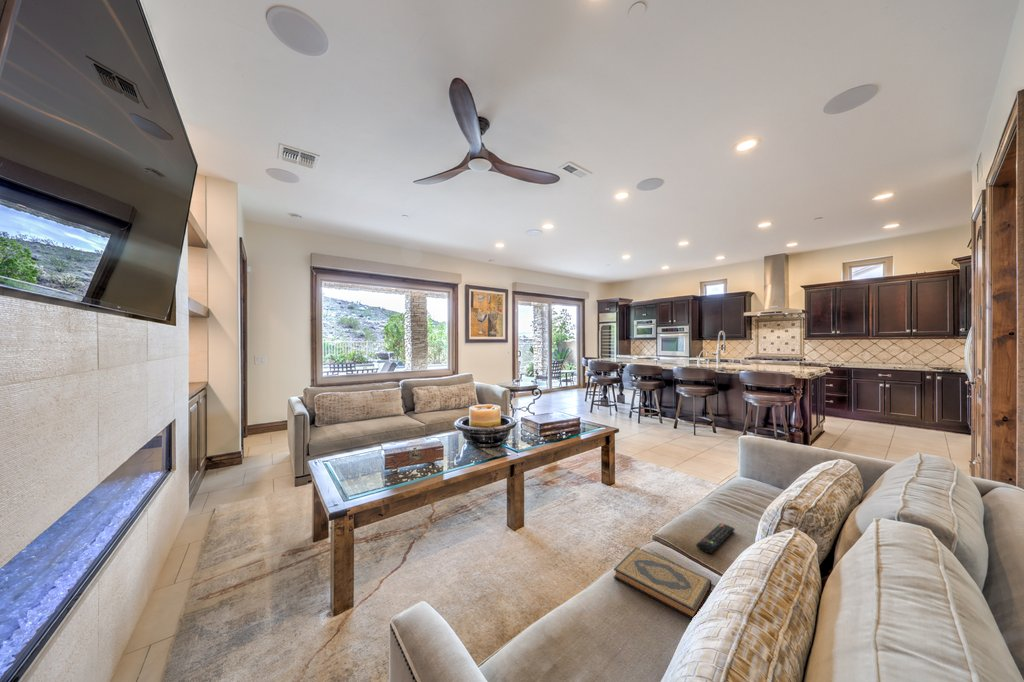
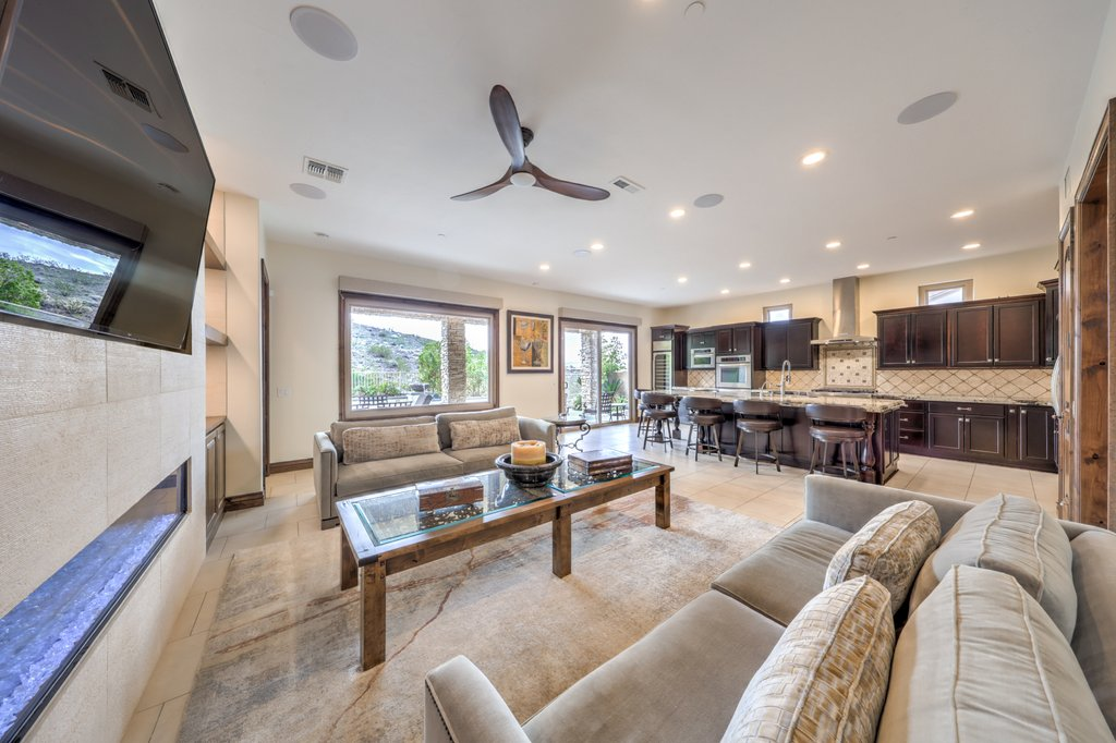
- remote control (716, 537)
- hardback book (661, 578)
